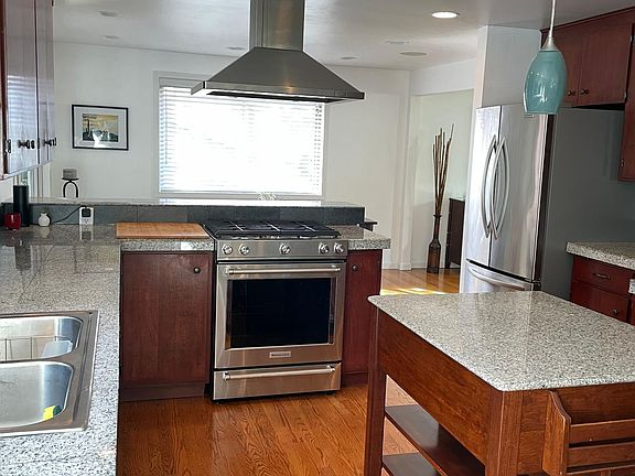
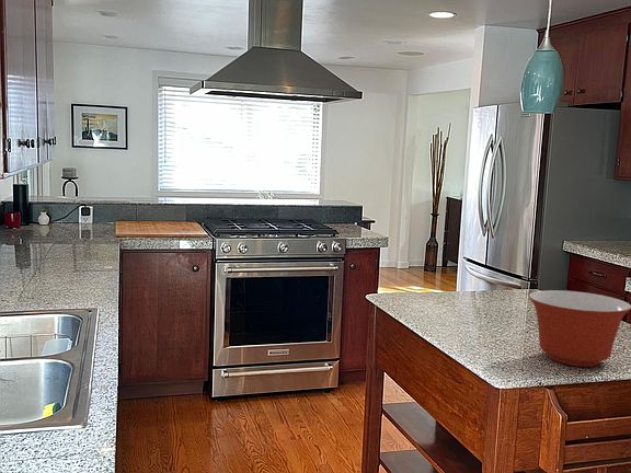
+ mixing bowl (575, 330)
